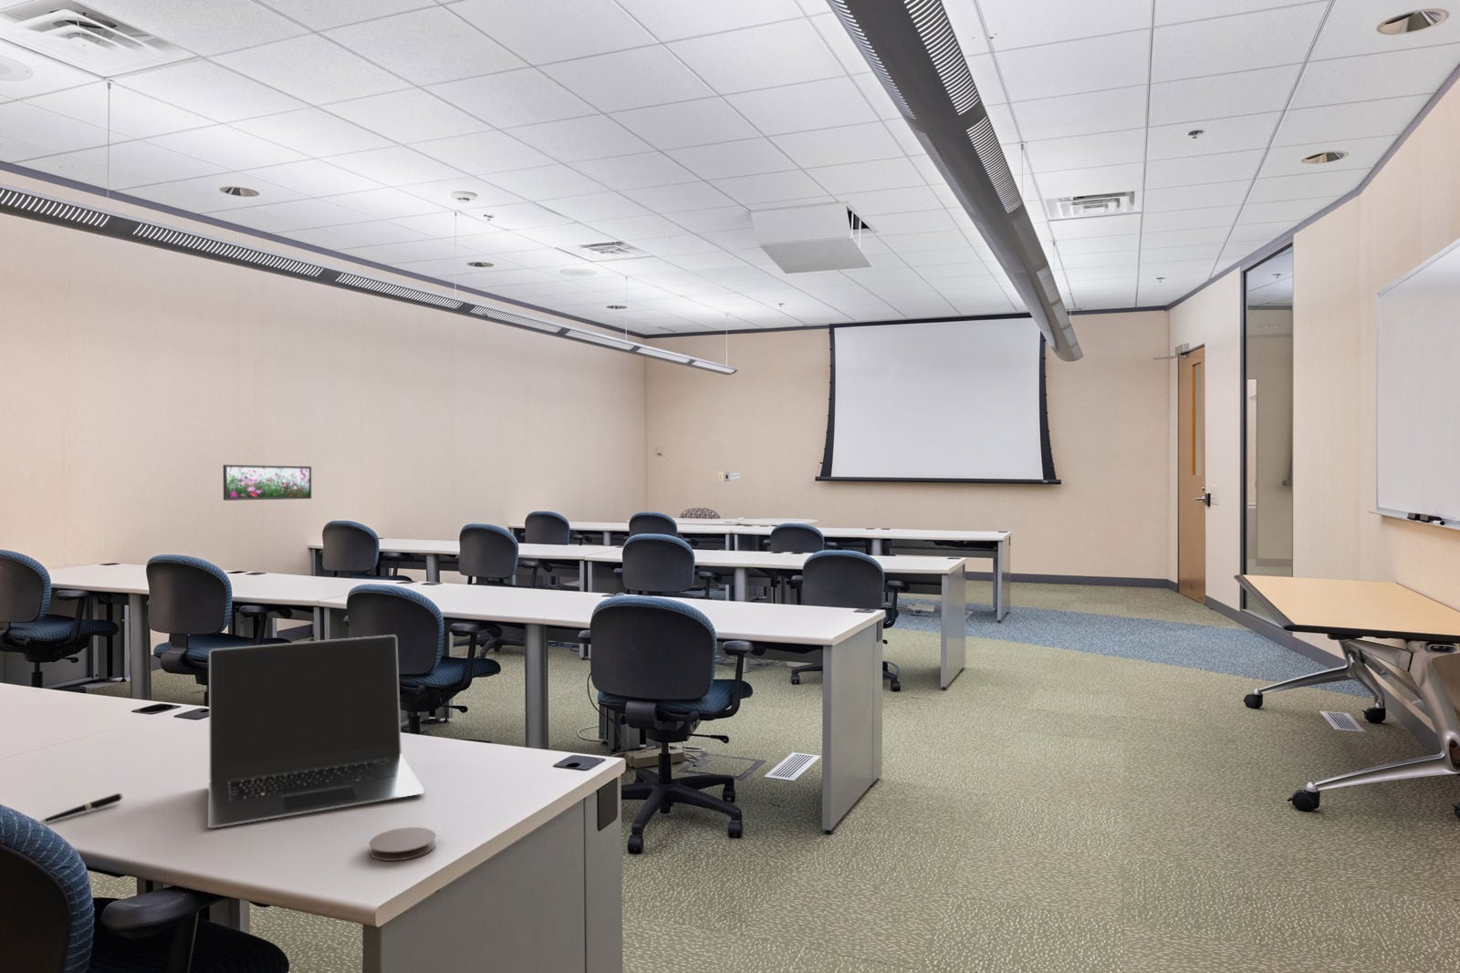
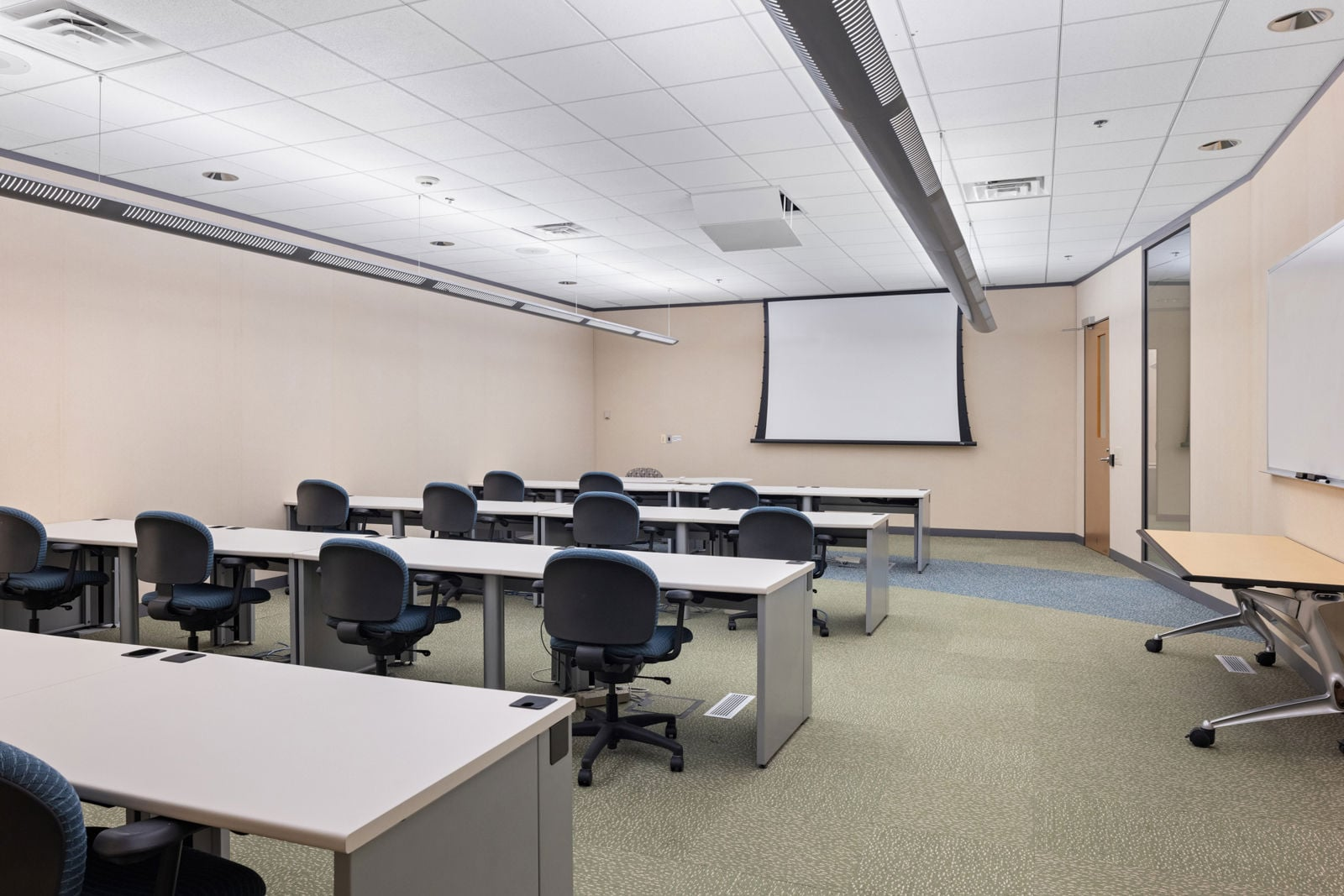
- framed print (269, 482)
- pen (77, 809)
- laptop (314, 720)
- coaster (402, 843)
